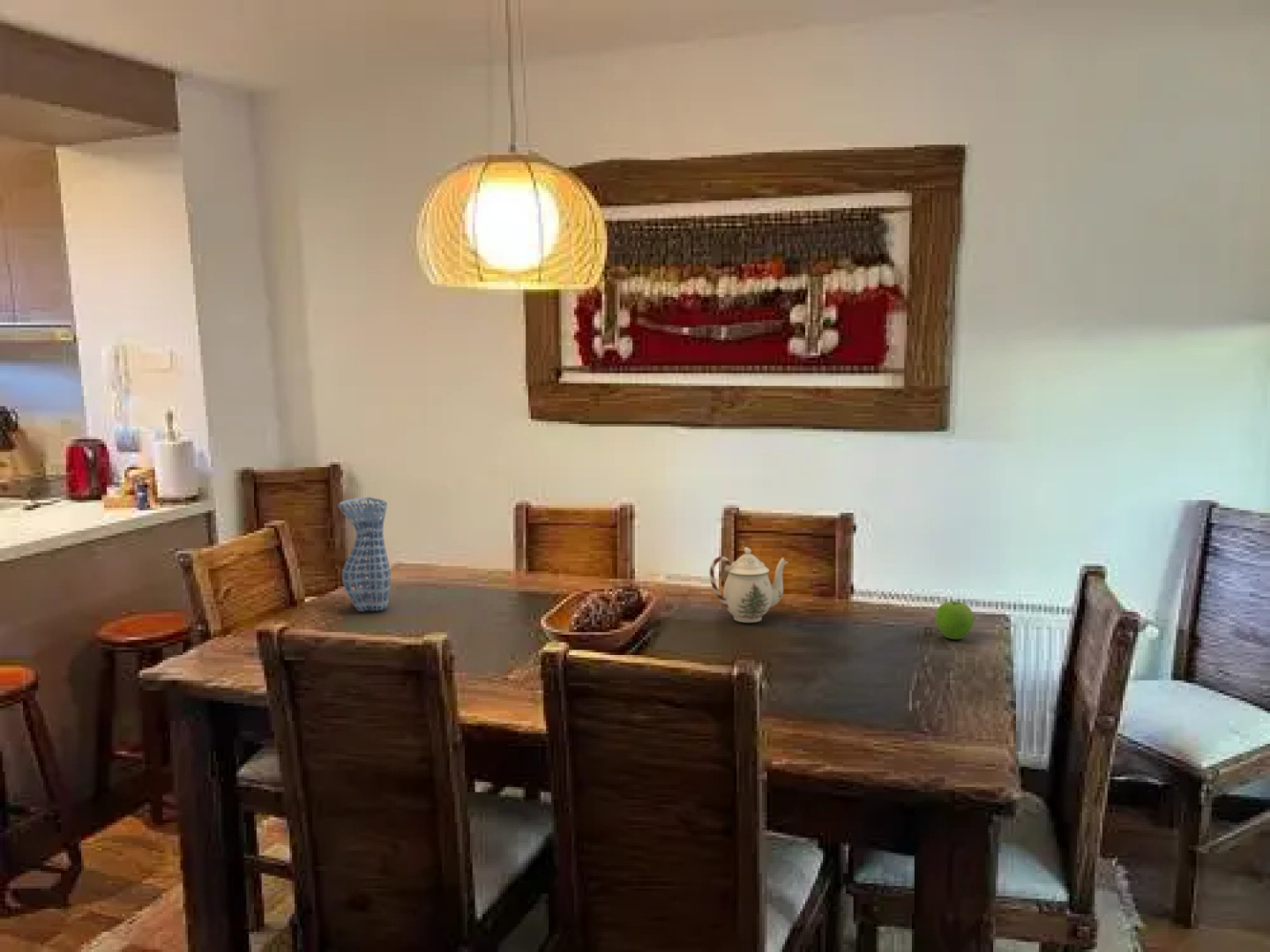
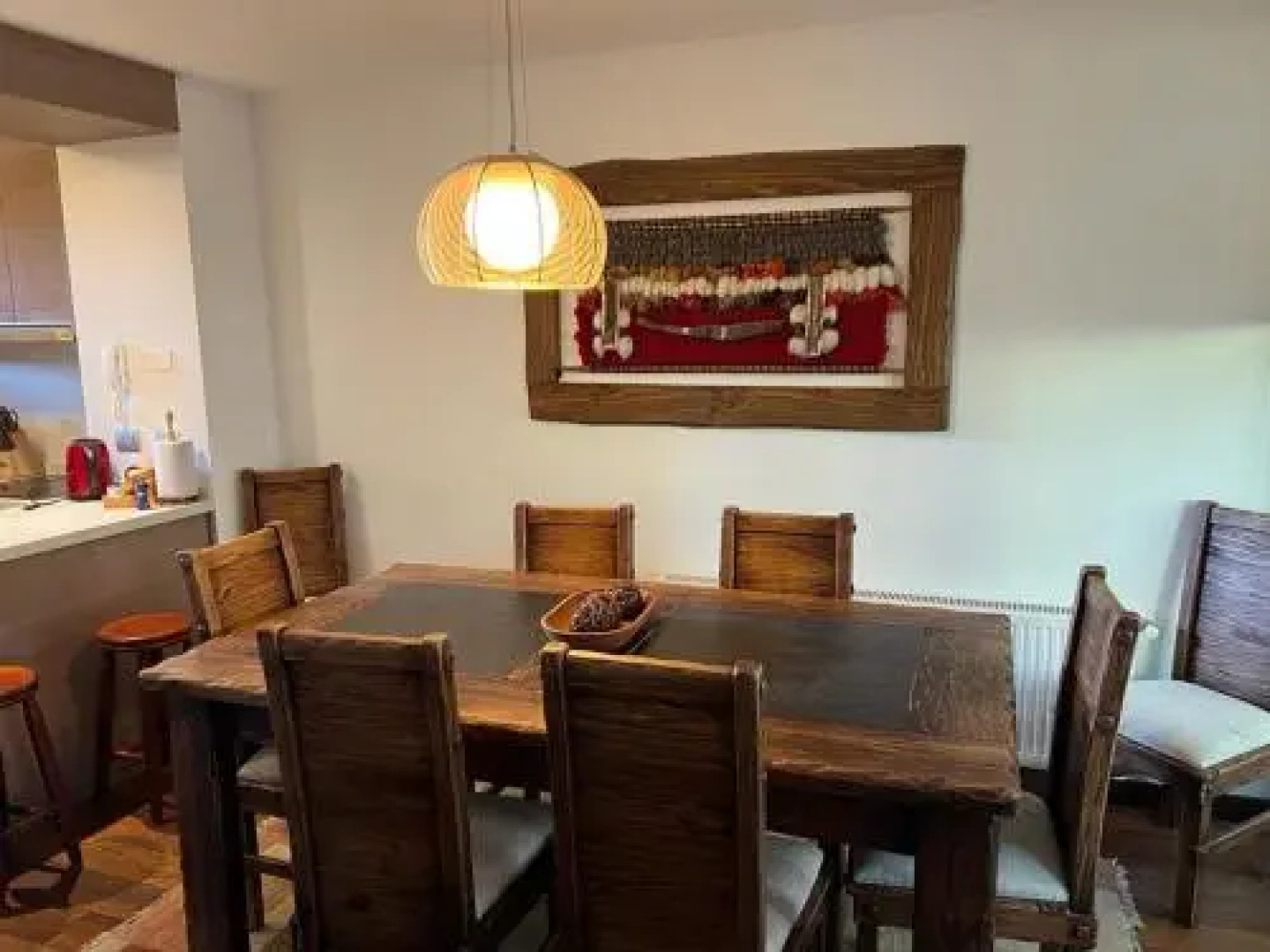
- vase (366, 555)
- teapot (749, 583)
- fruit (954, 620)
